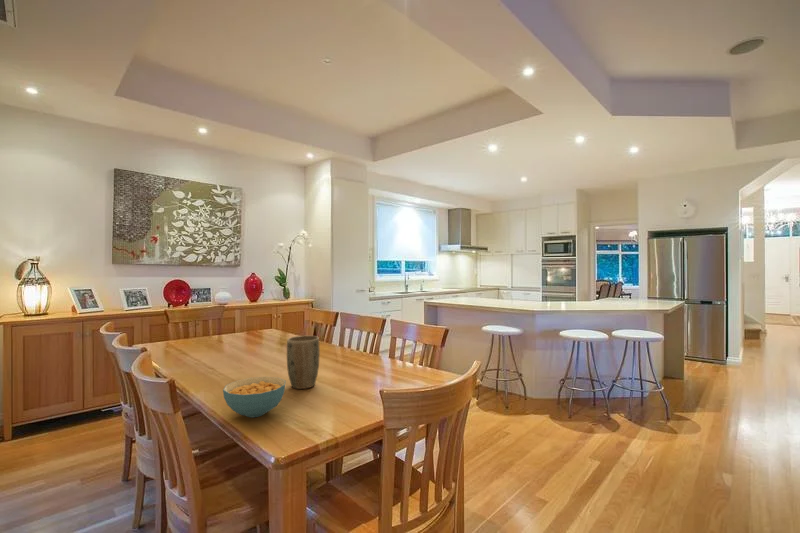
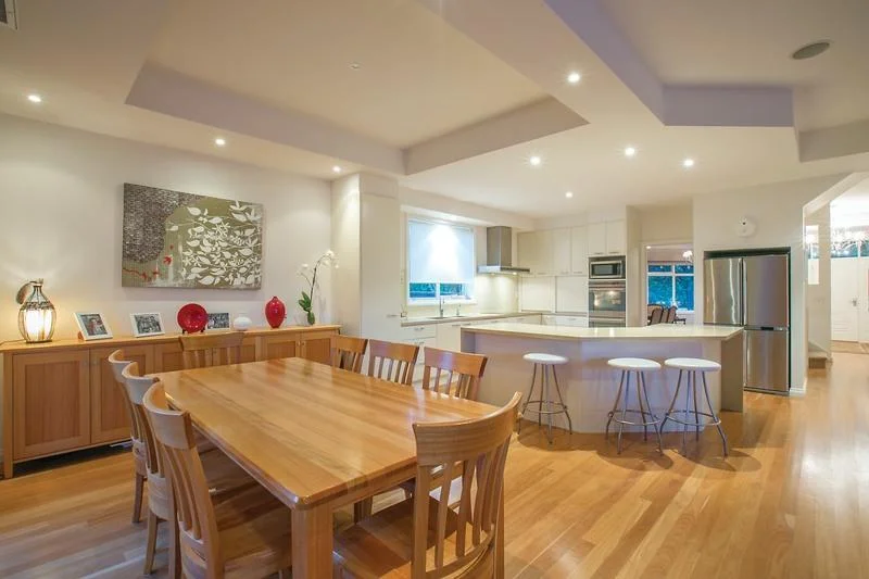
- cereal bowl (255, 399)
- plant pot (303, 361)
